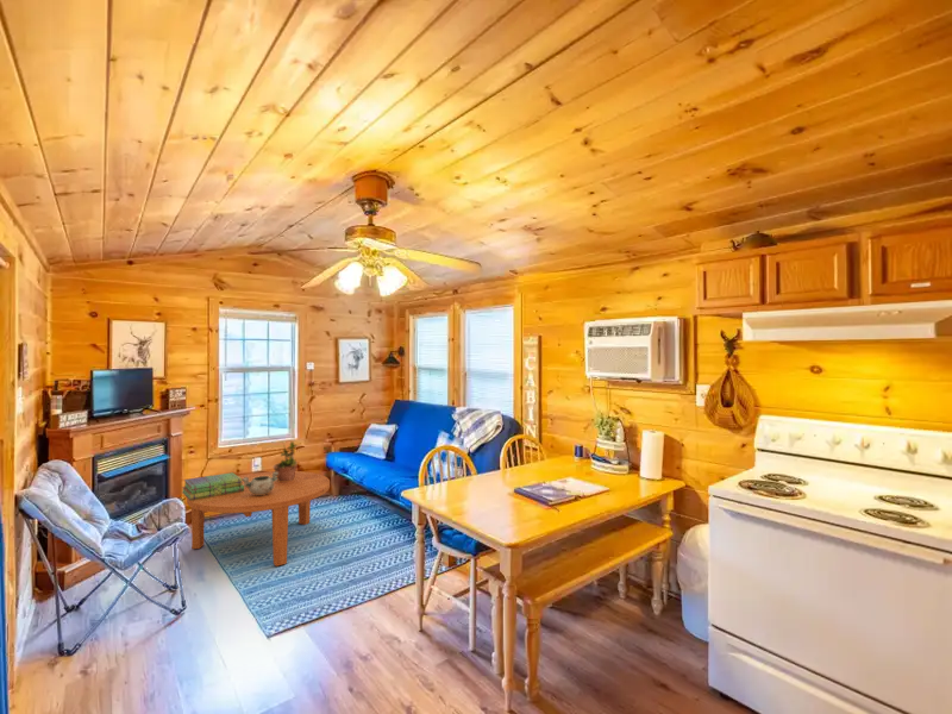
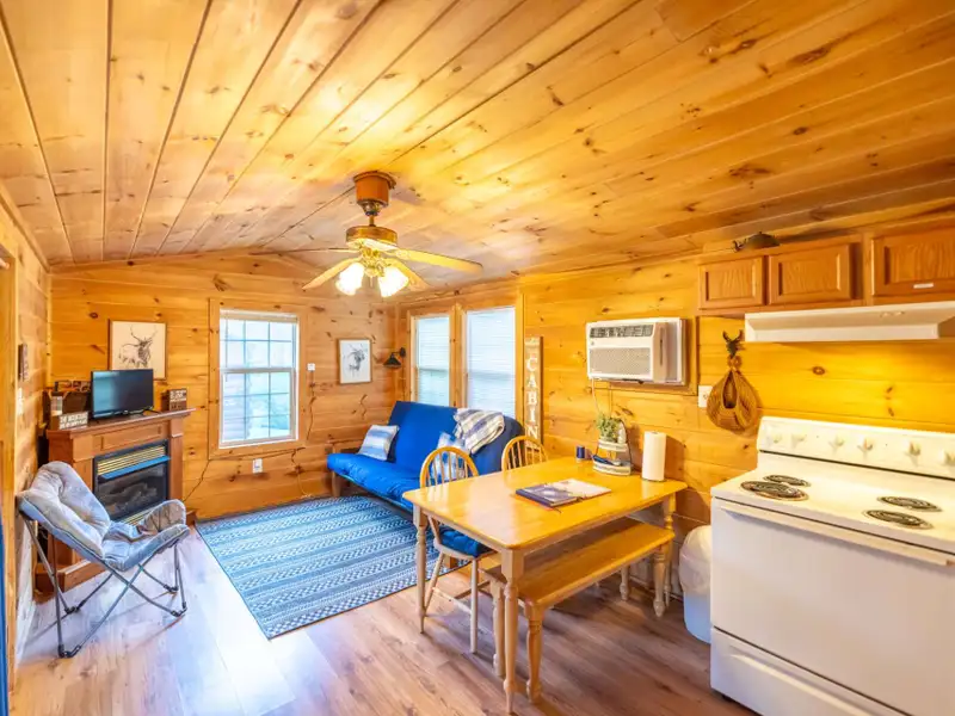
- potted plant (286, 458)
- decorative bowl (261, 483)
- coffee table (262, 509)
- stack of books (213, 484)
